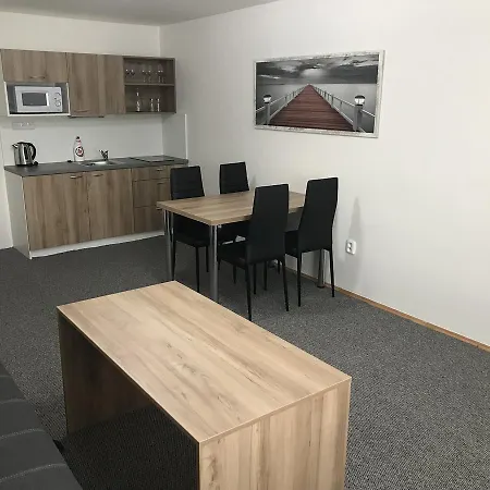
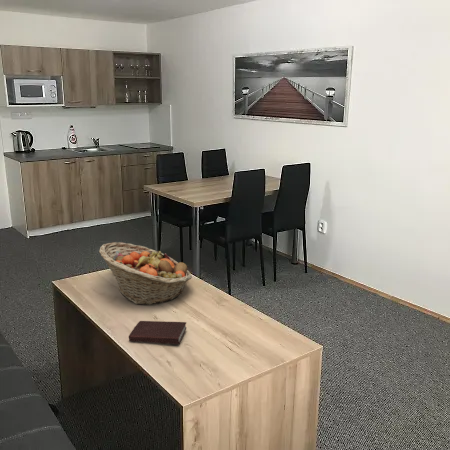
+ fruit basket (145, 269)
+ book (158, 331)
